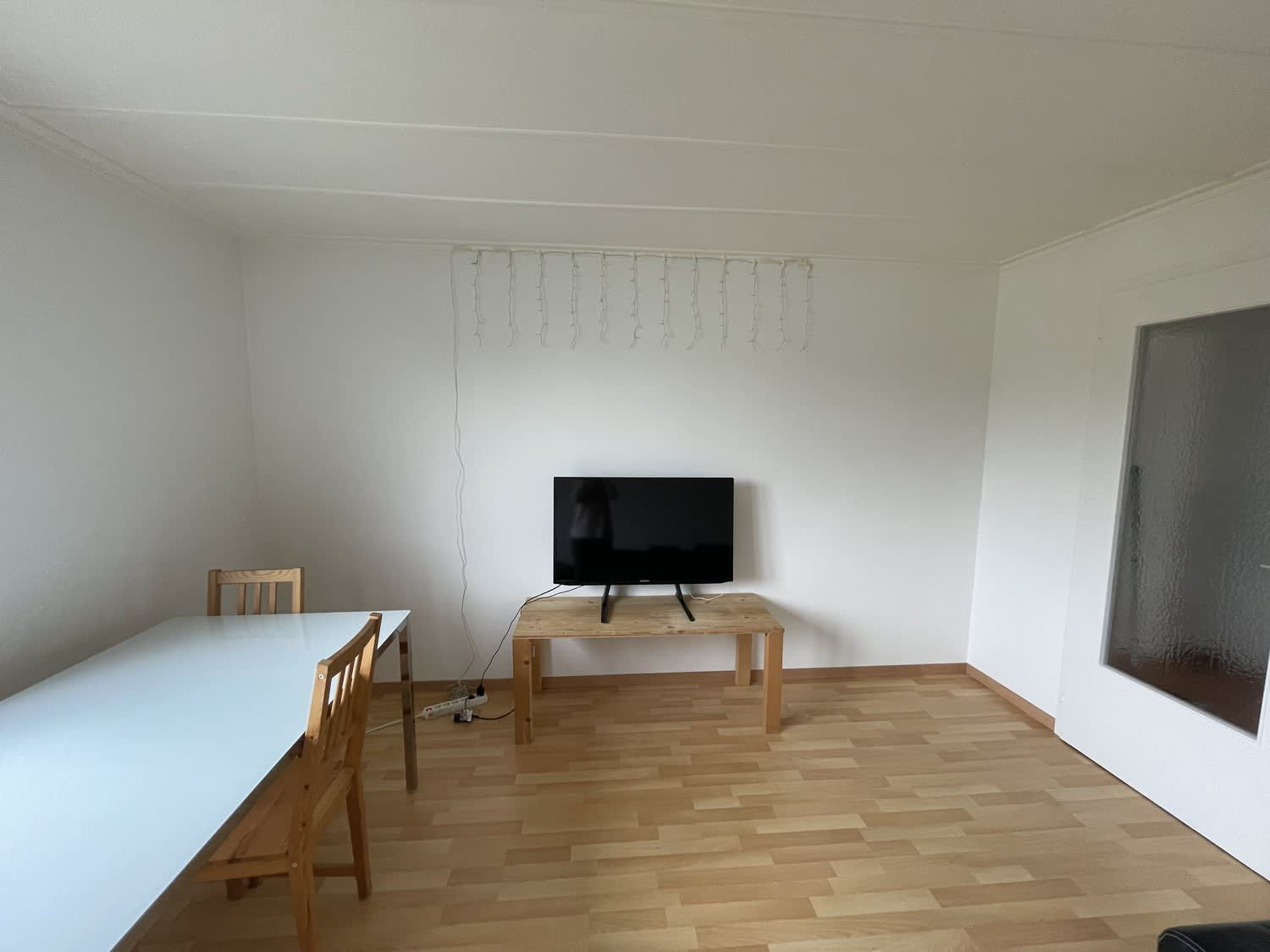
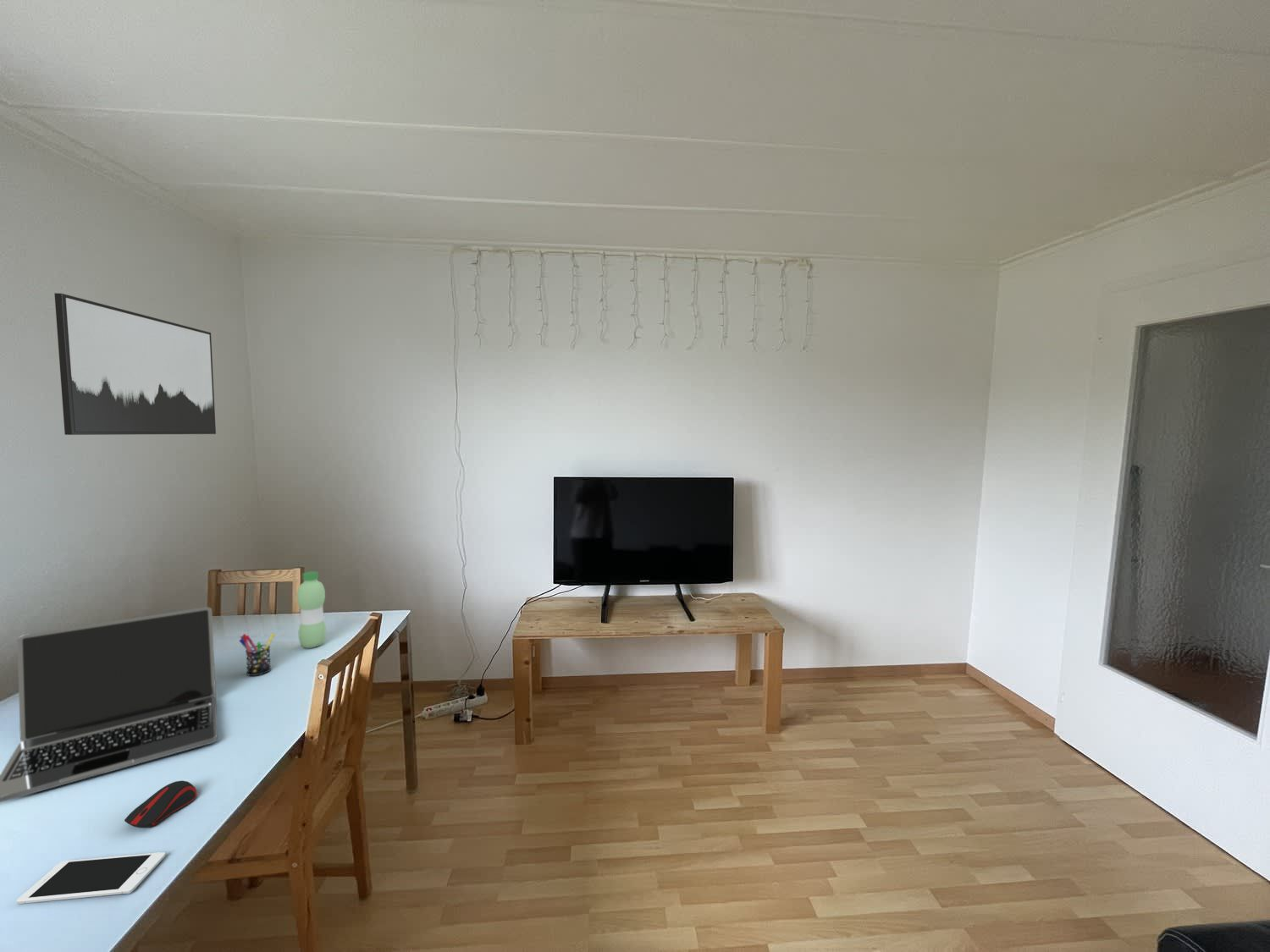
+ wall art (149, 376)
+ water bottle (312, 608)
+ cell phone (95, 877)
+ pen holder (257, 652)
+ laptop (118, 689)
+ computer mouse (163, 800)
